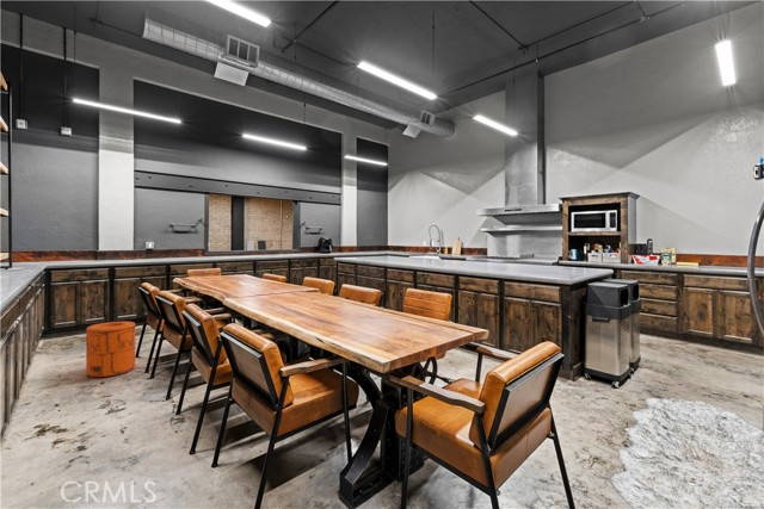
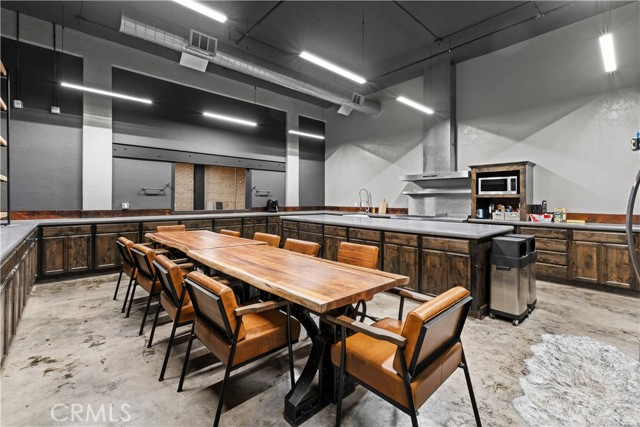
- trash can (111, 347)
